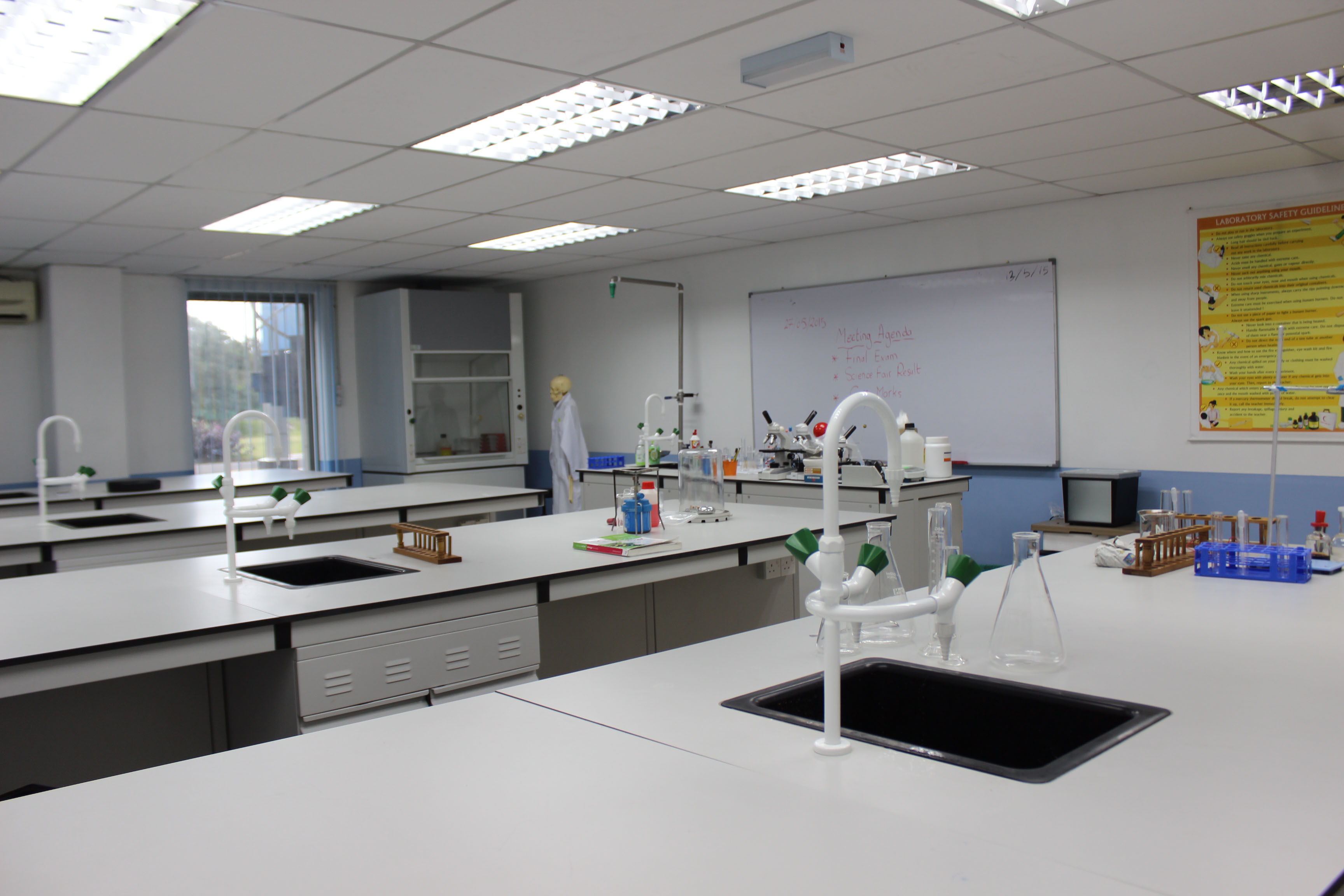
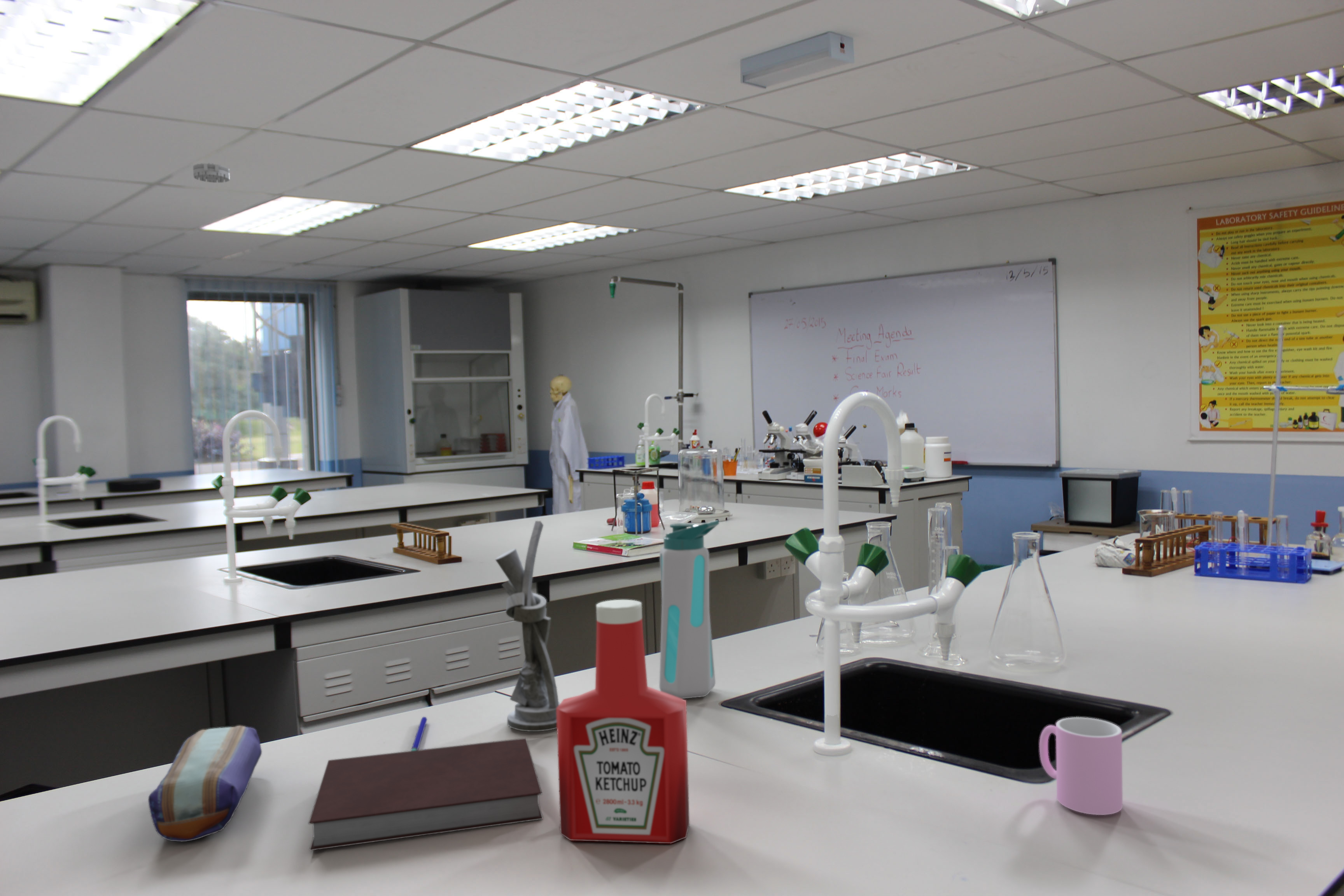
+ cup (1076, 760)
+ pencil case (211, 775)
+ water bottle (690, 607)
+ soap bottle (622, 717)
+ utensil holder (533, 623)
+ notebook (430, 788)
+ smoke detector (211, 172)
+ pen (419, 736)
